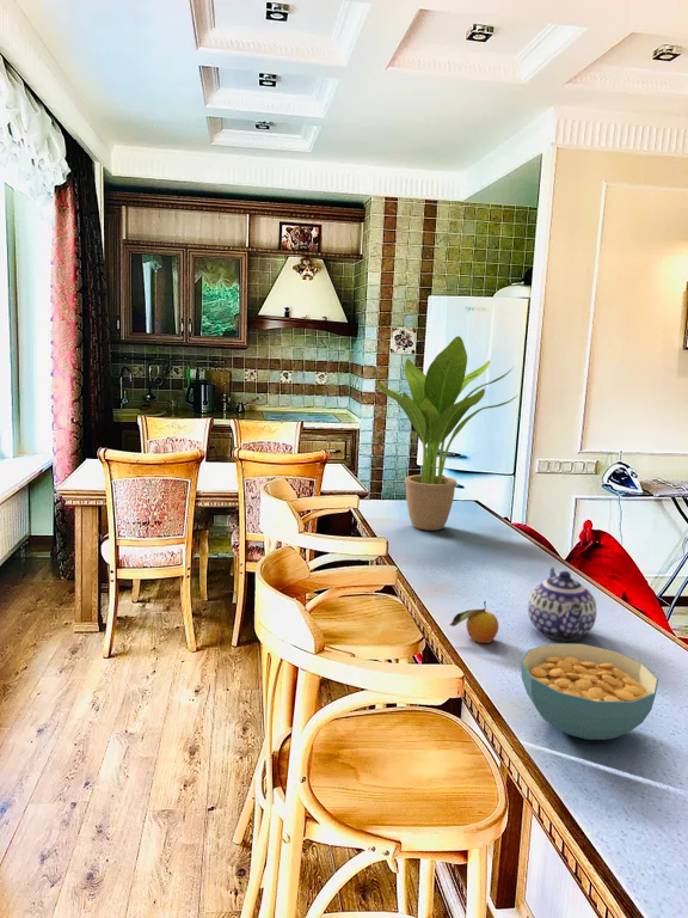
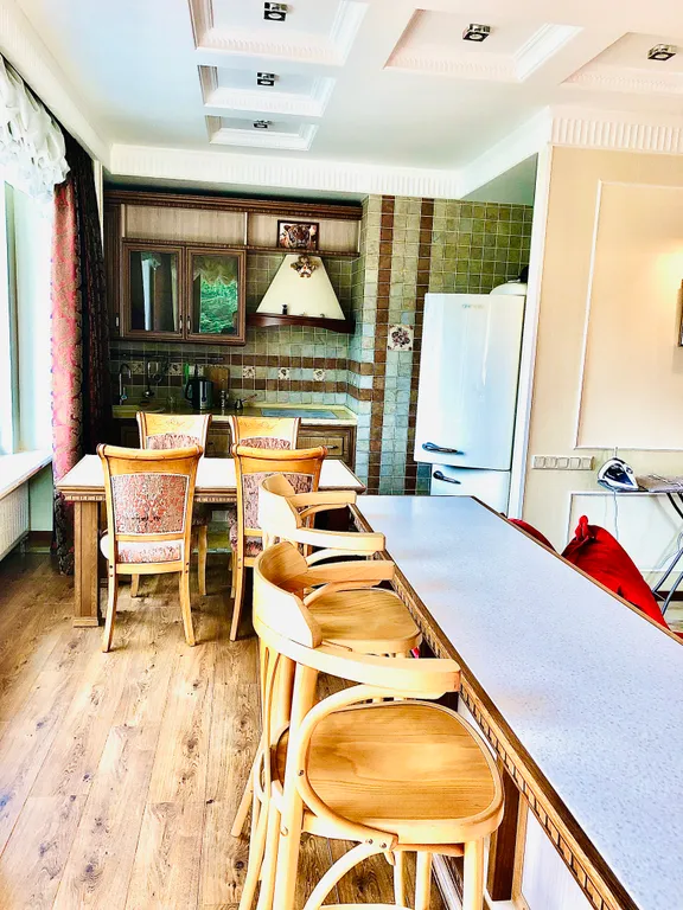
- fruit (473, 620)
- cereal bowl (585, 699)
- teapot (561, 600)
- potted plant (449, 433)
